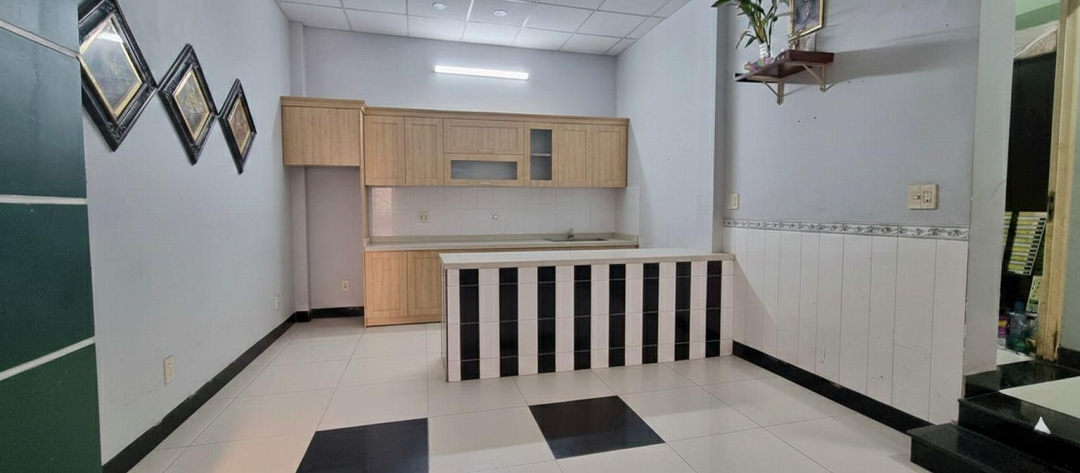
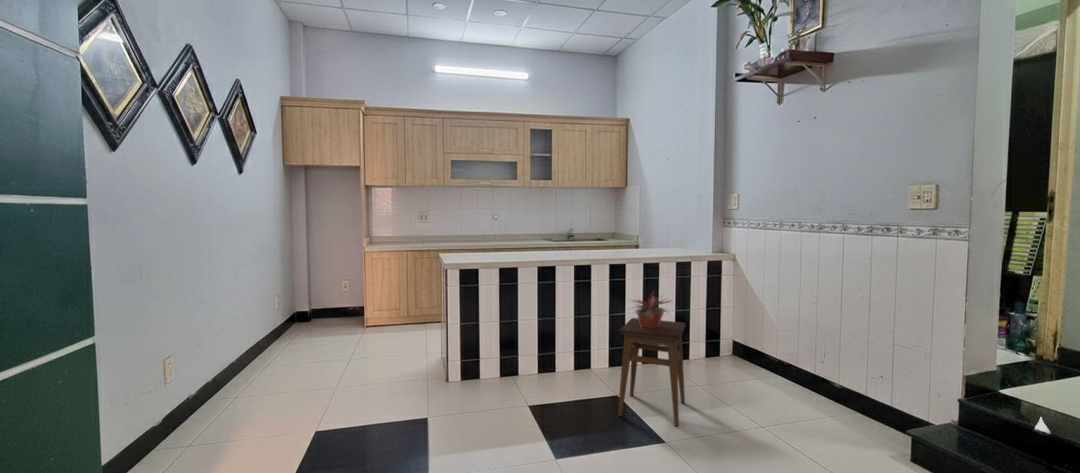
+ stool (655, 364)
+ potted plant (650, 306)
